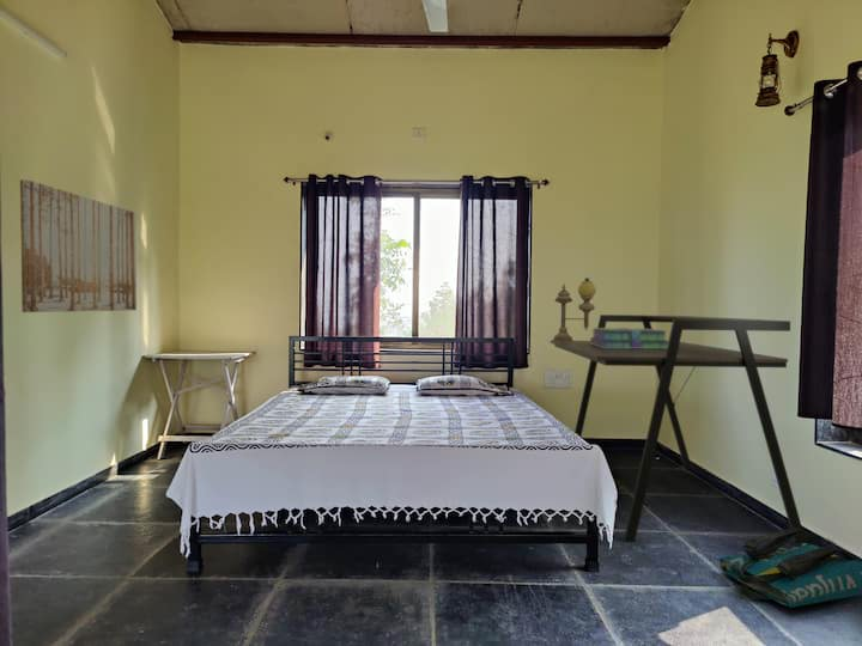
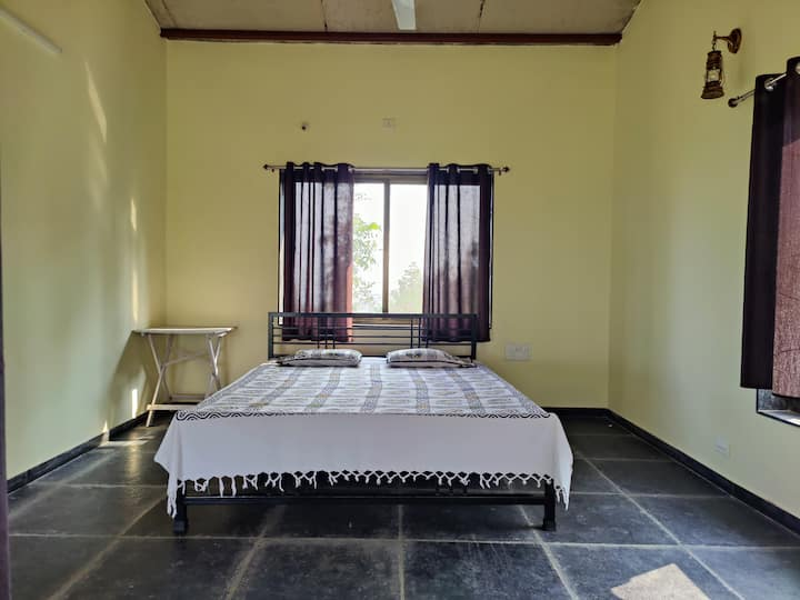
- wall art (87, 255)
- tote bag (790, 565)
- table lamp (578, 307)
- stack of books (627, 337)
- desk (654, 408)
